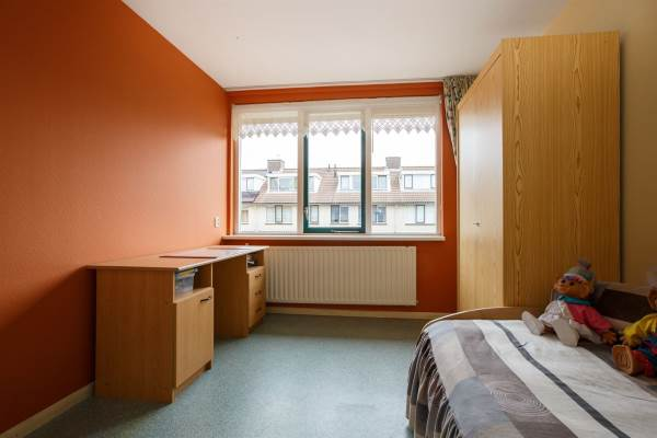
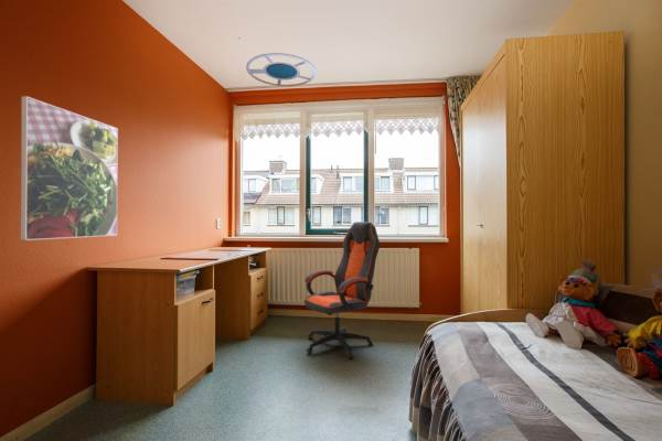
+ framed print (76, 175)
+ ceiling lamp (281, 68)
+ office chair (338, 282)
